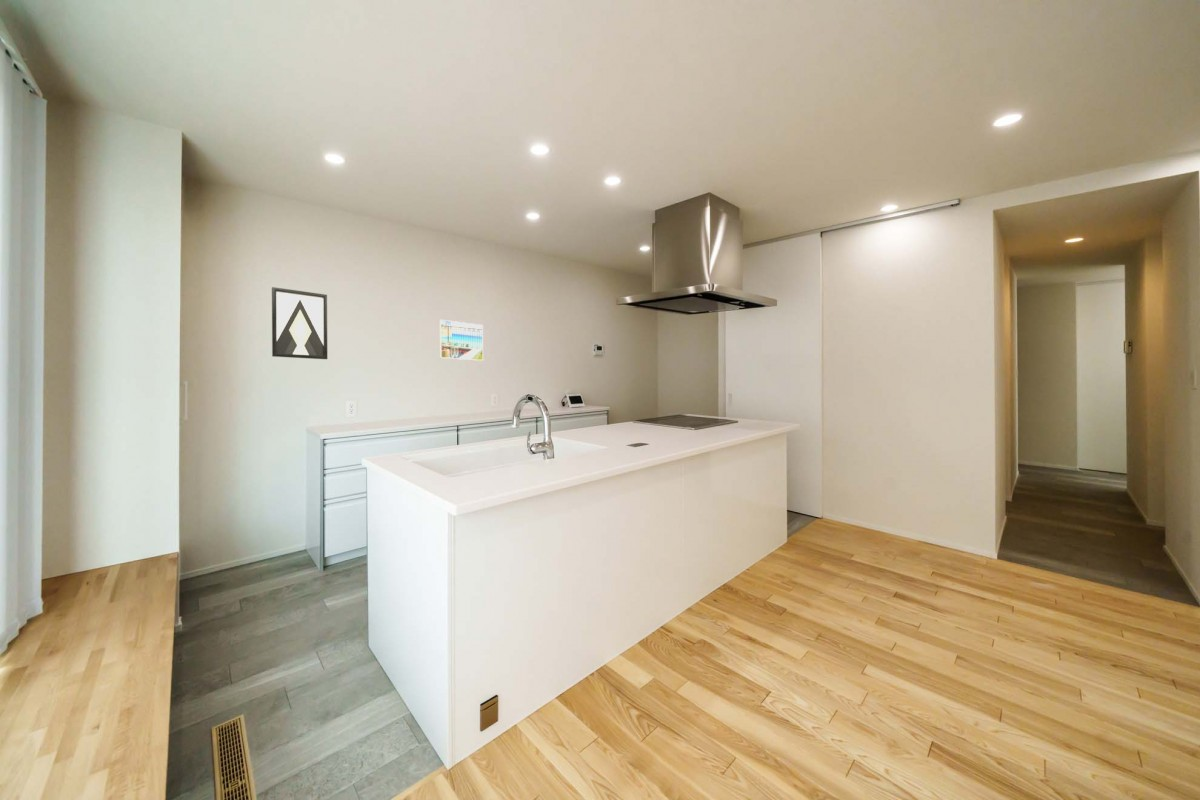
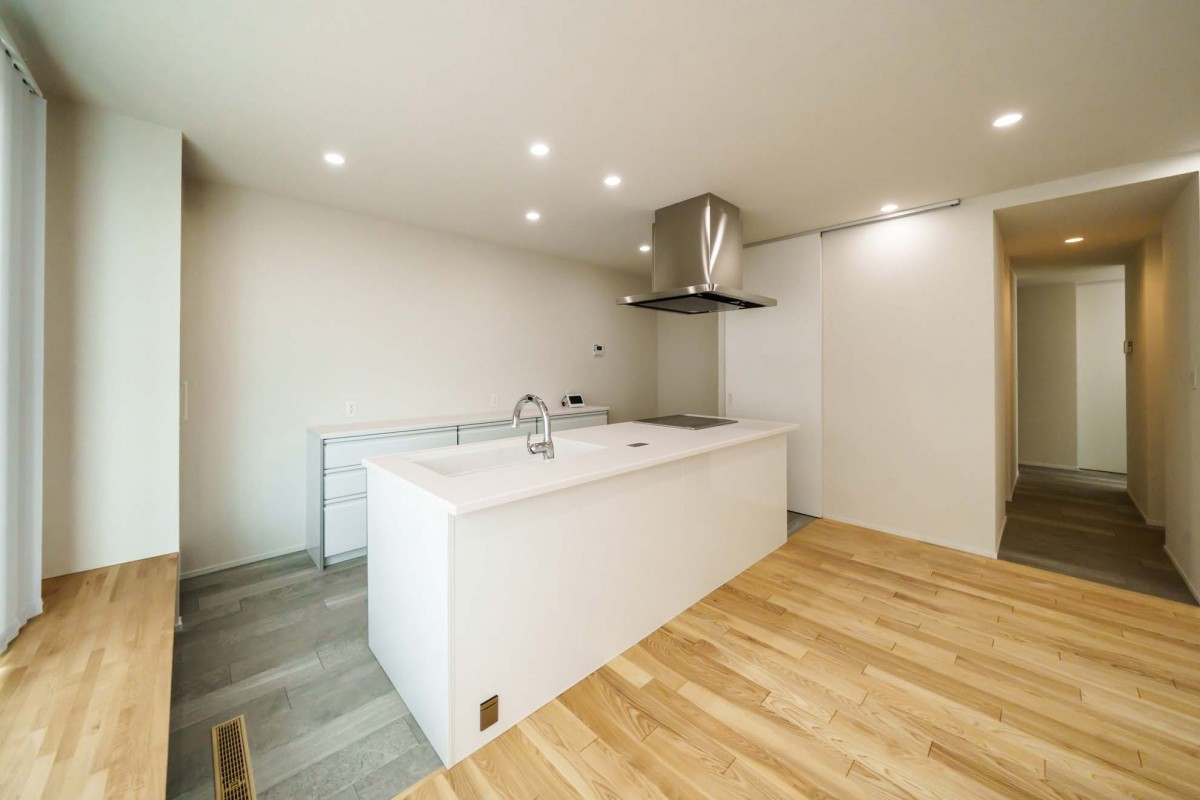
- wall art (300, 324)
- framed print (461, 340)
